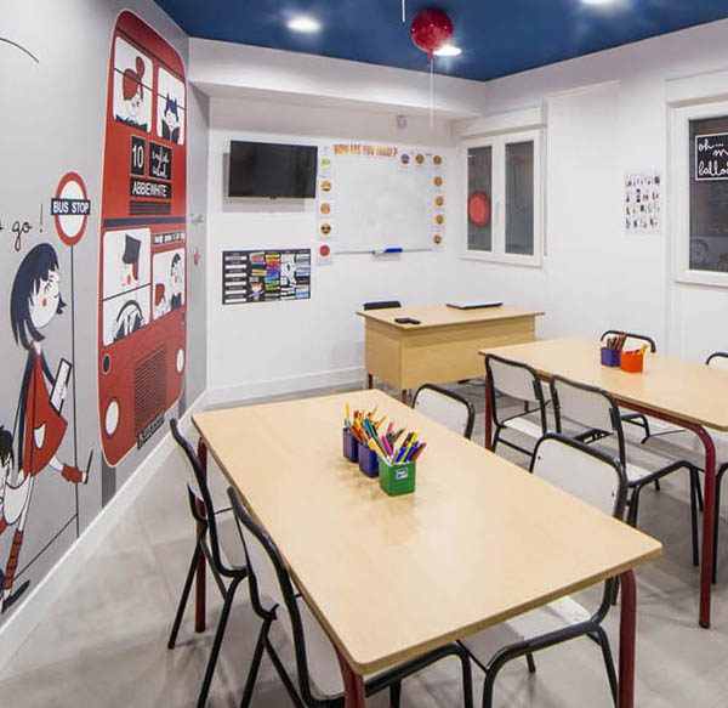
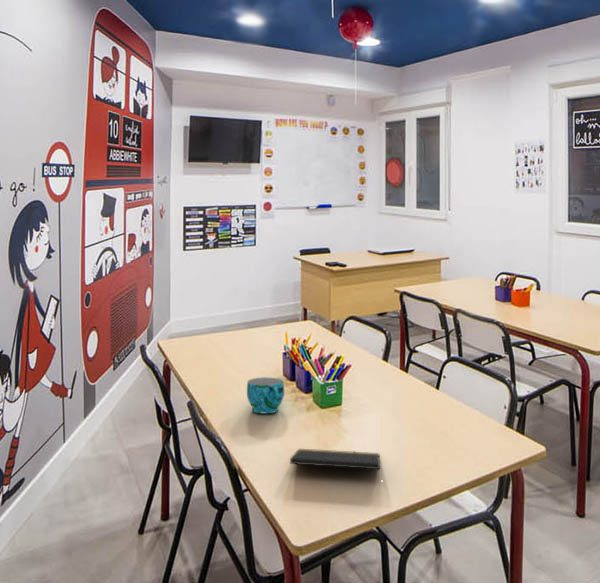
+ cup (267, 396)
+ notepad (336, 458)
